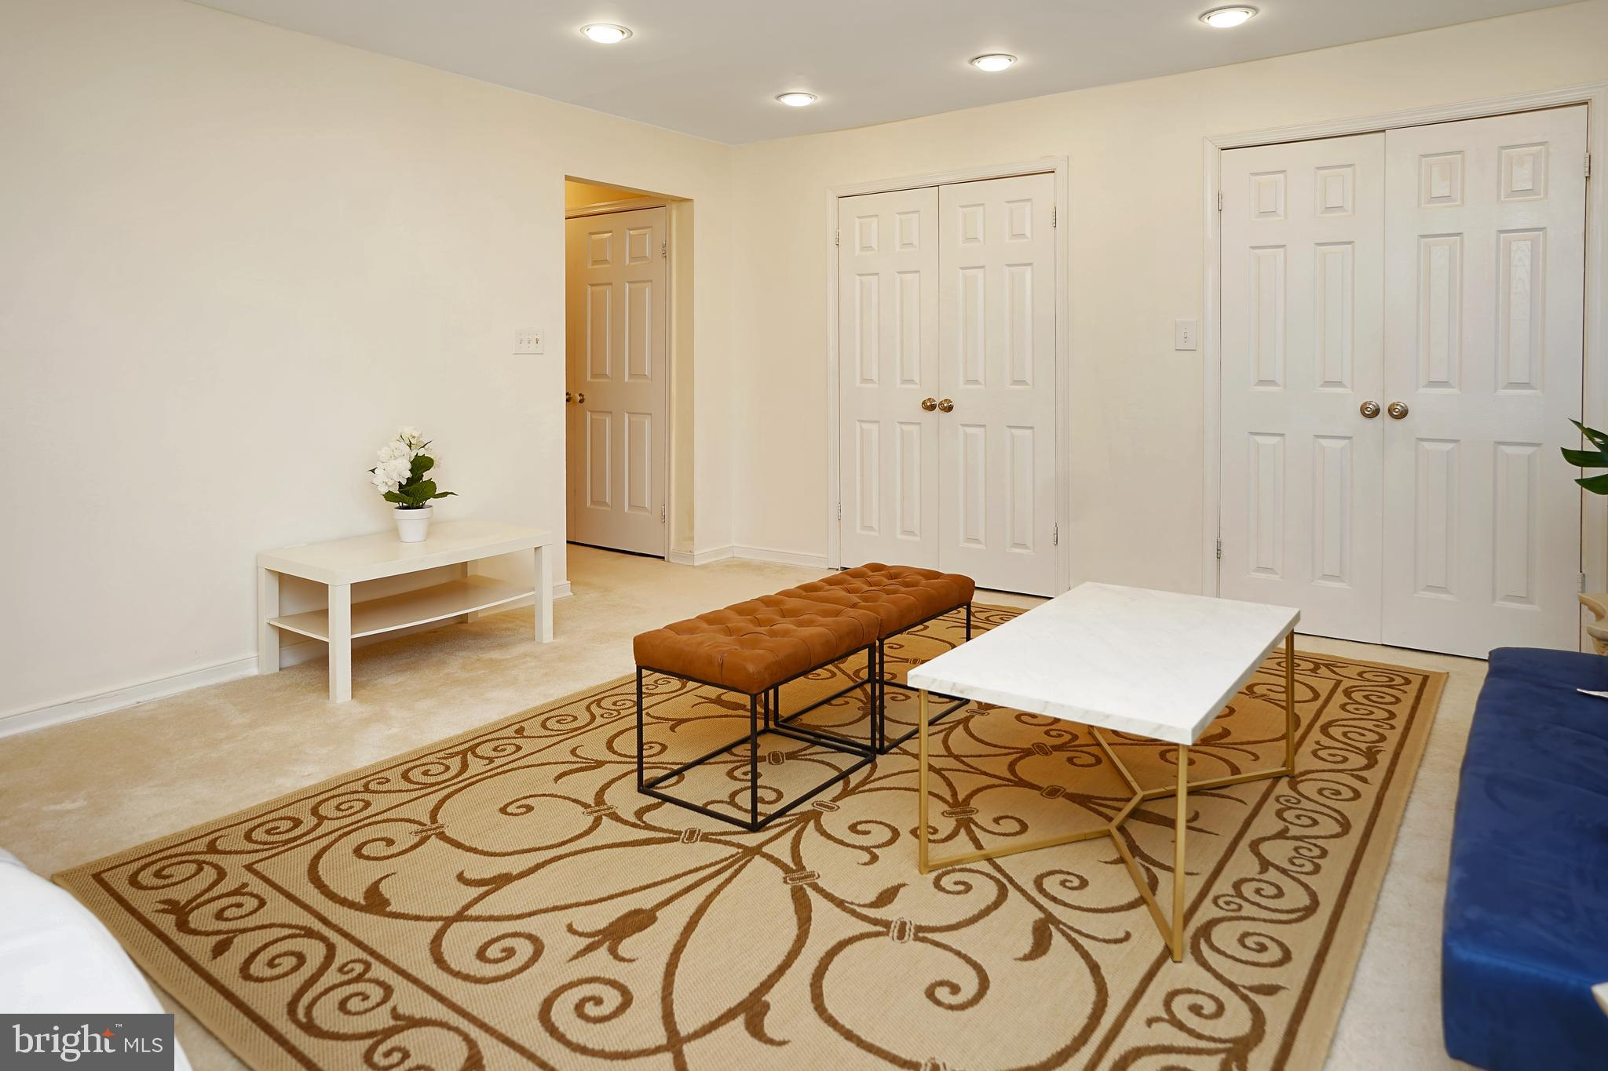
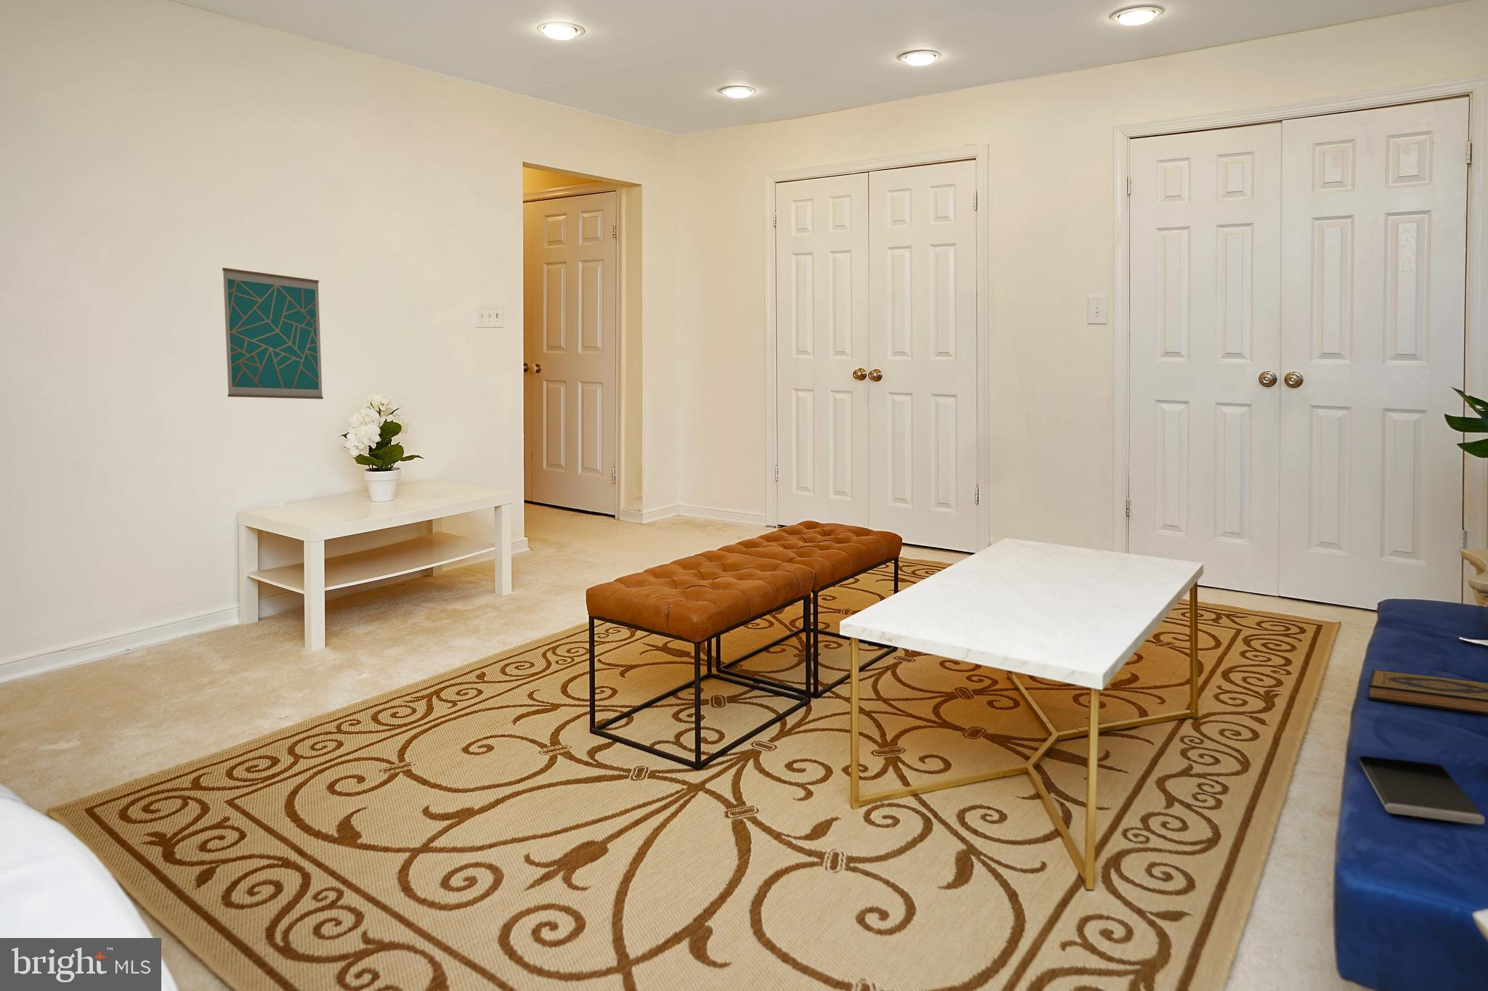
+ hardback book (1438, 691)
+ wall art (274, 336)
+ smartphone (1416, 787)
